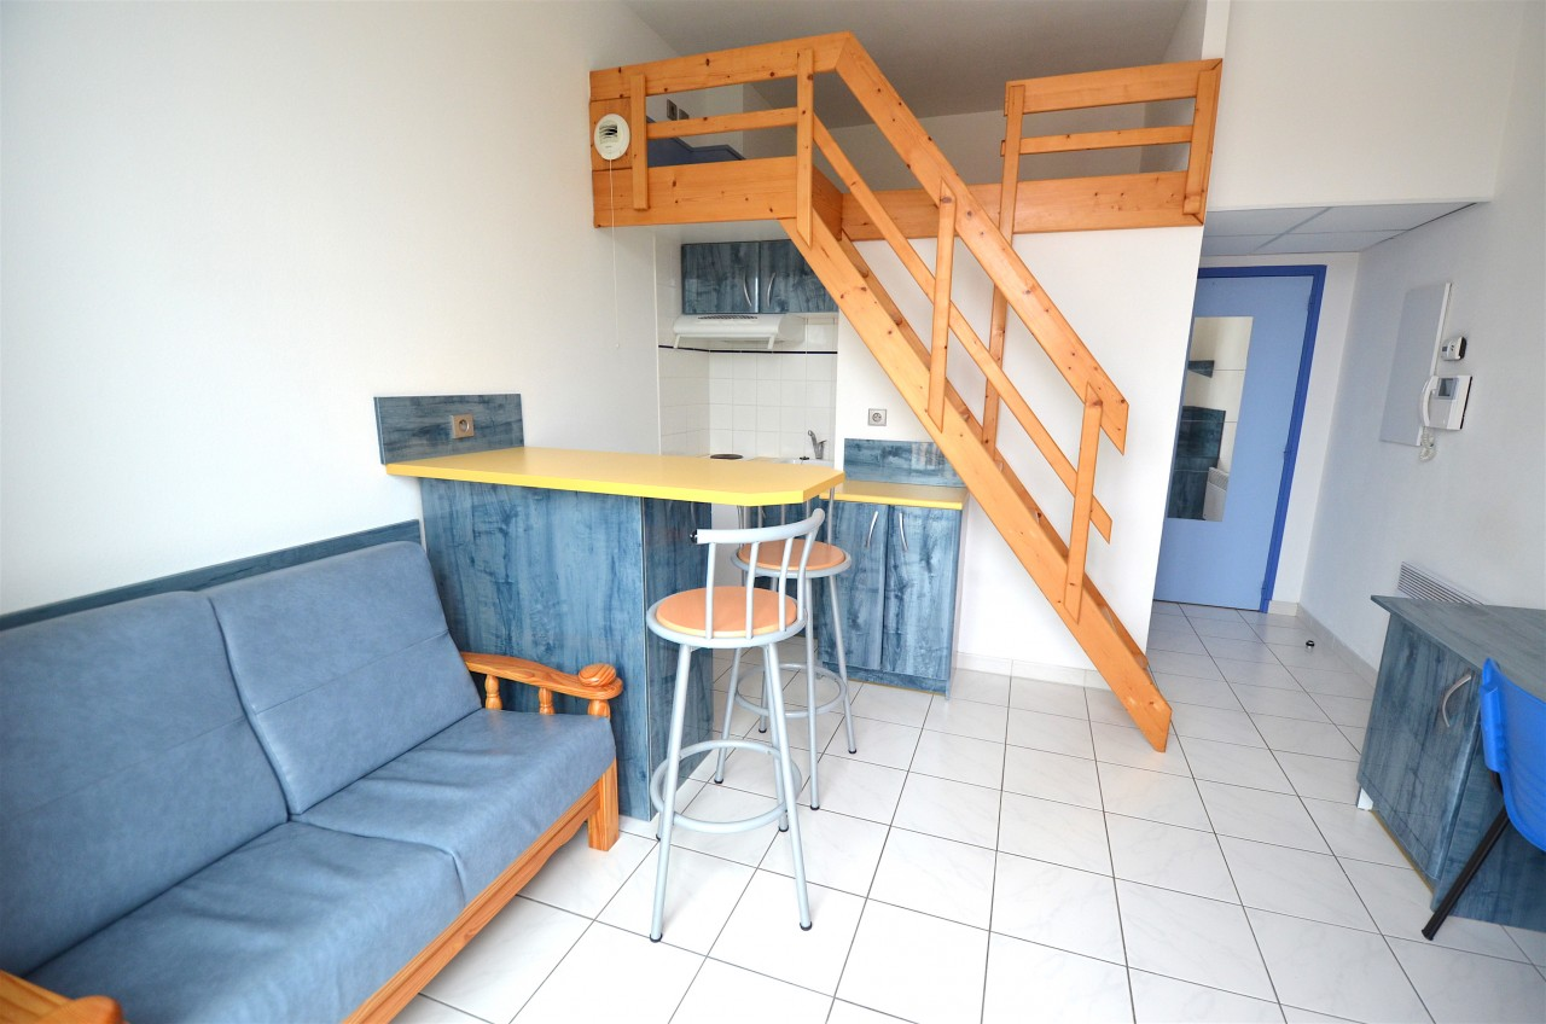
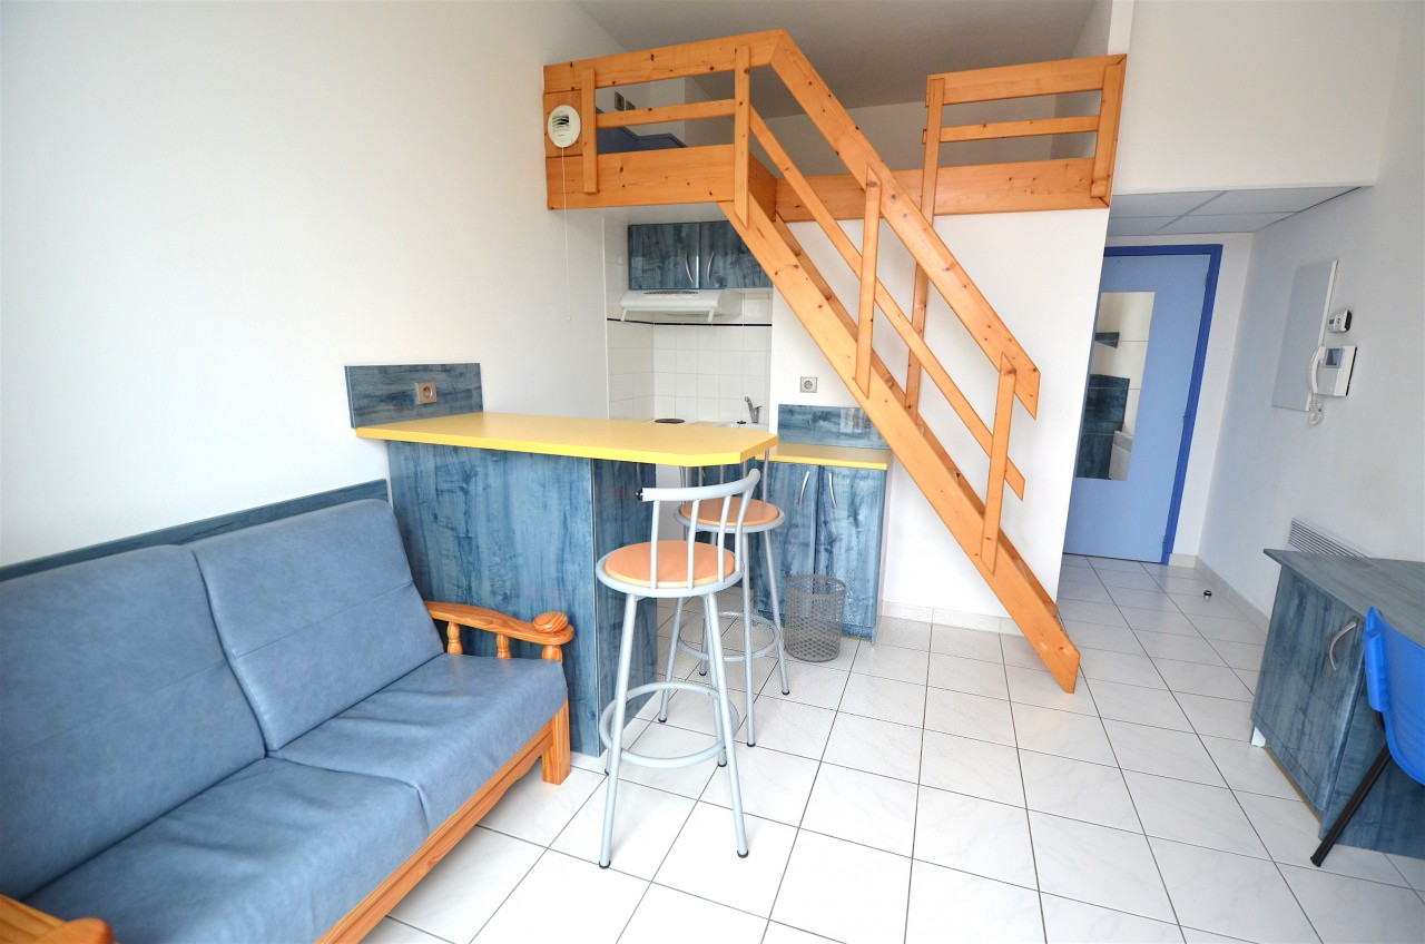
+ waste bin (814, 617)
